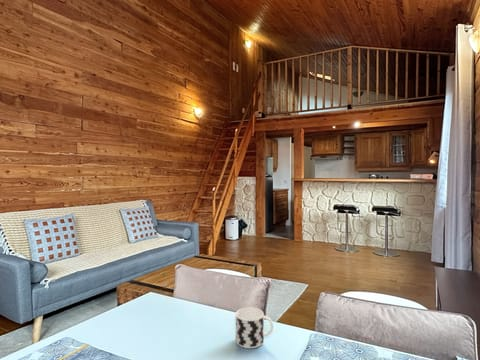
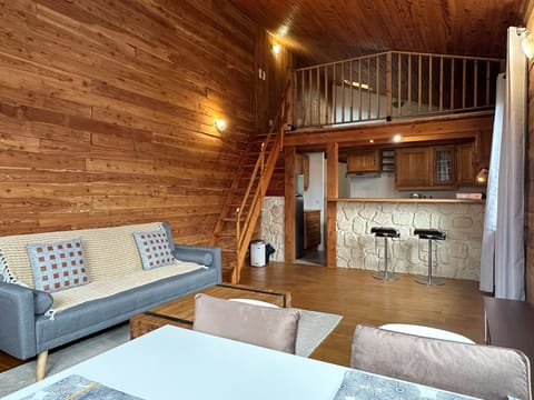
- cup (254, 327)
